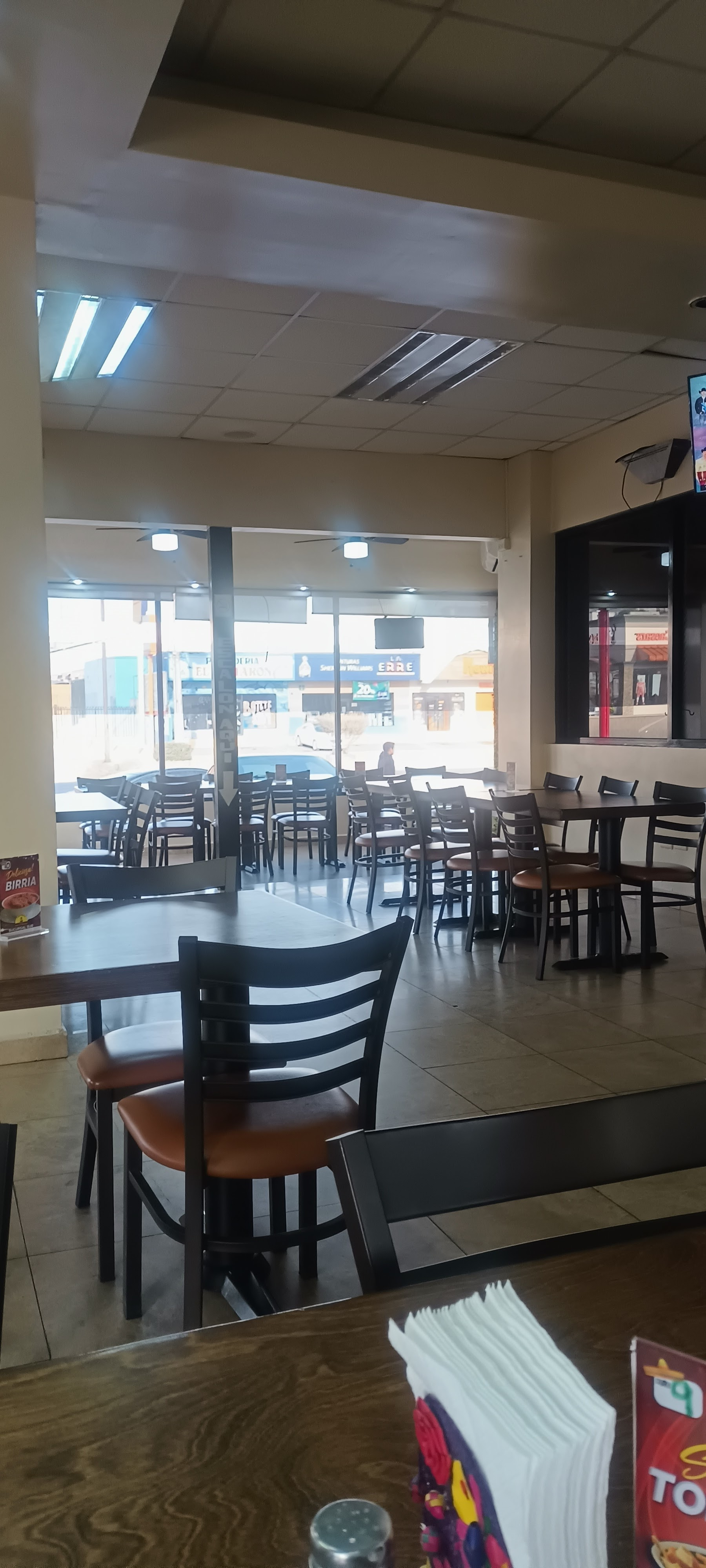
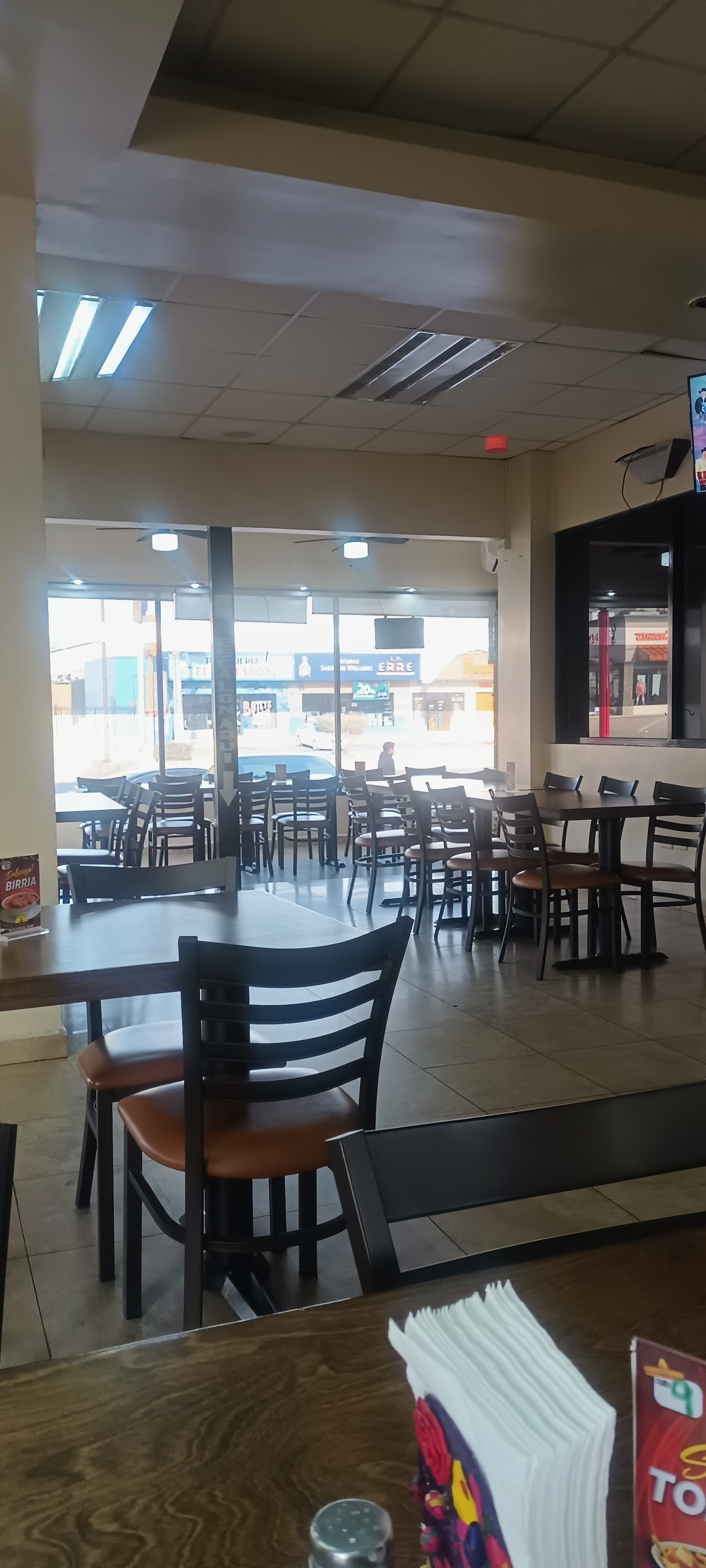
+ smoke detector (496, 443)
